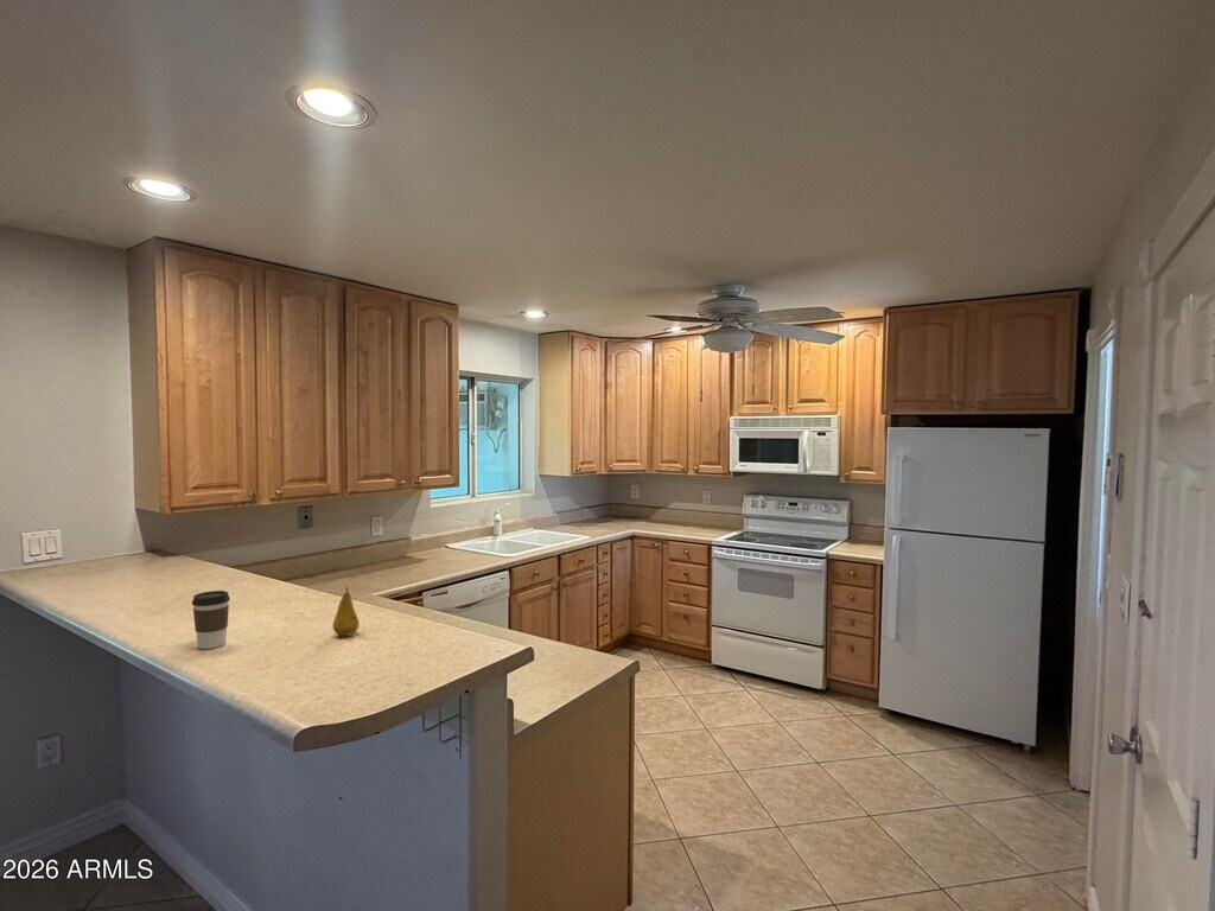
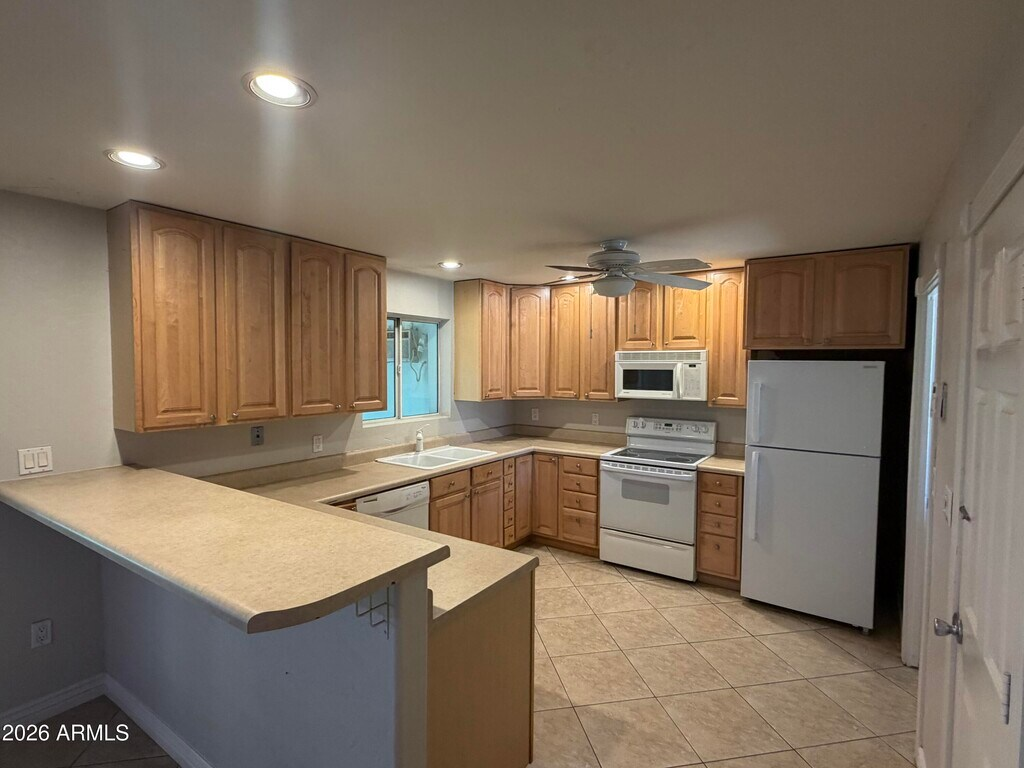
- coffee cup (211, 619)
- fruit (345, 610)
